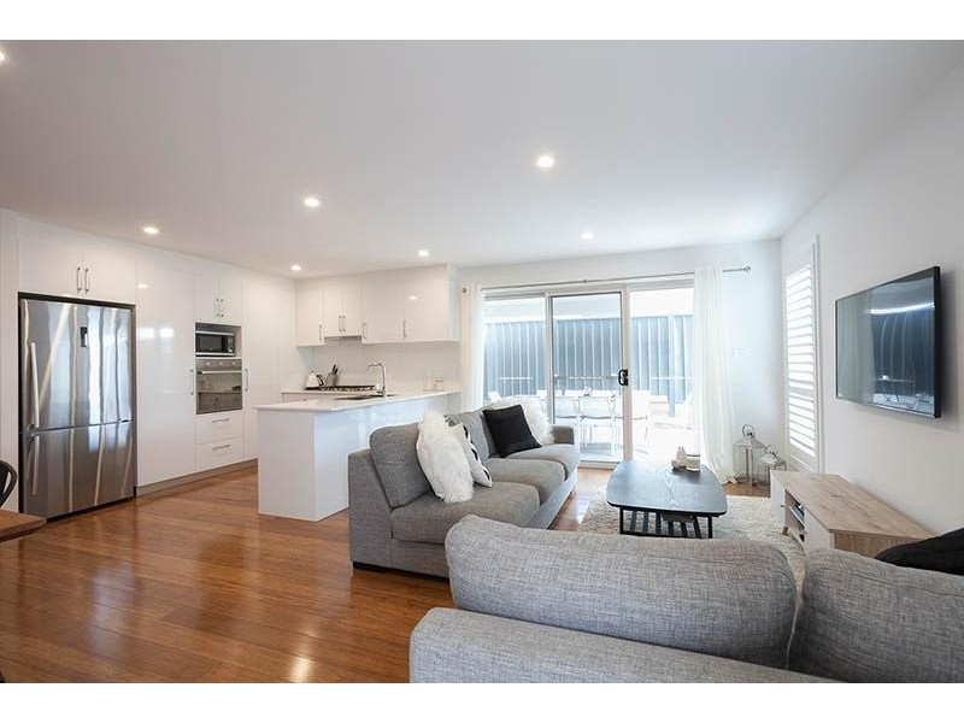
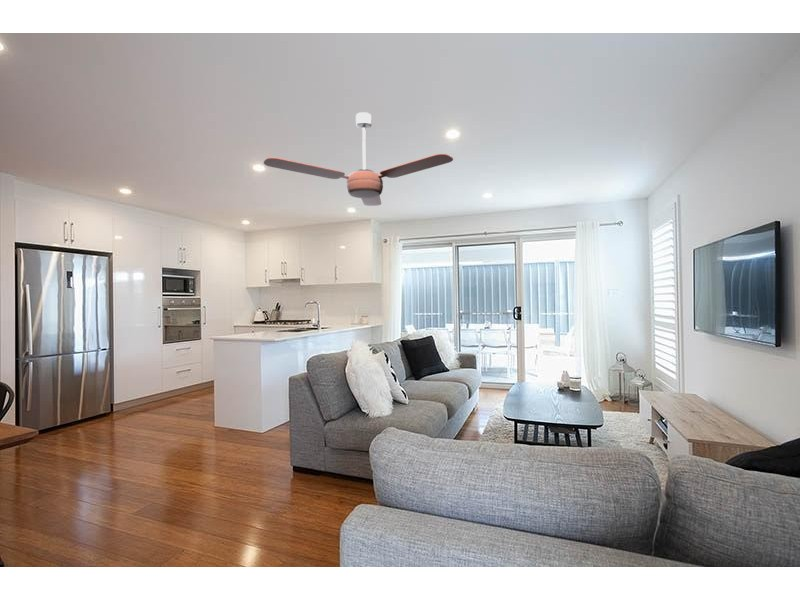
+ ceiling fan (363, 160)
